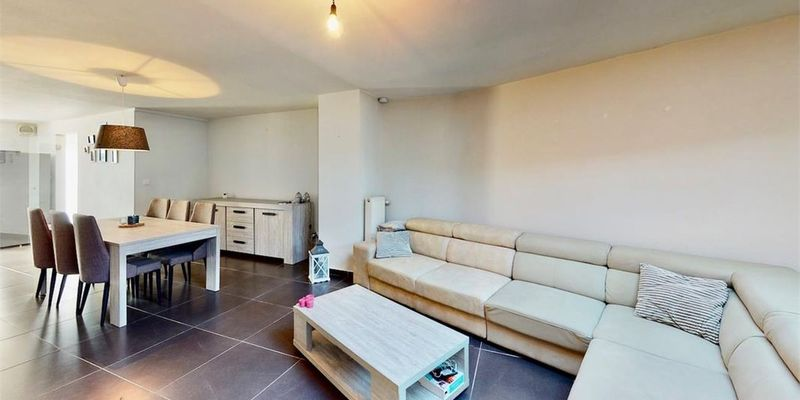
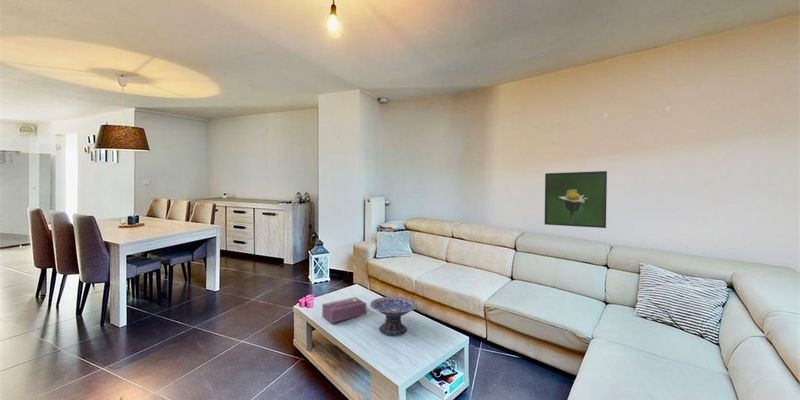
+ tissue box (344, 309)
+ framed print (574, 199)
+ decorative bowl (393, 316)
